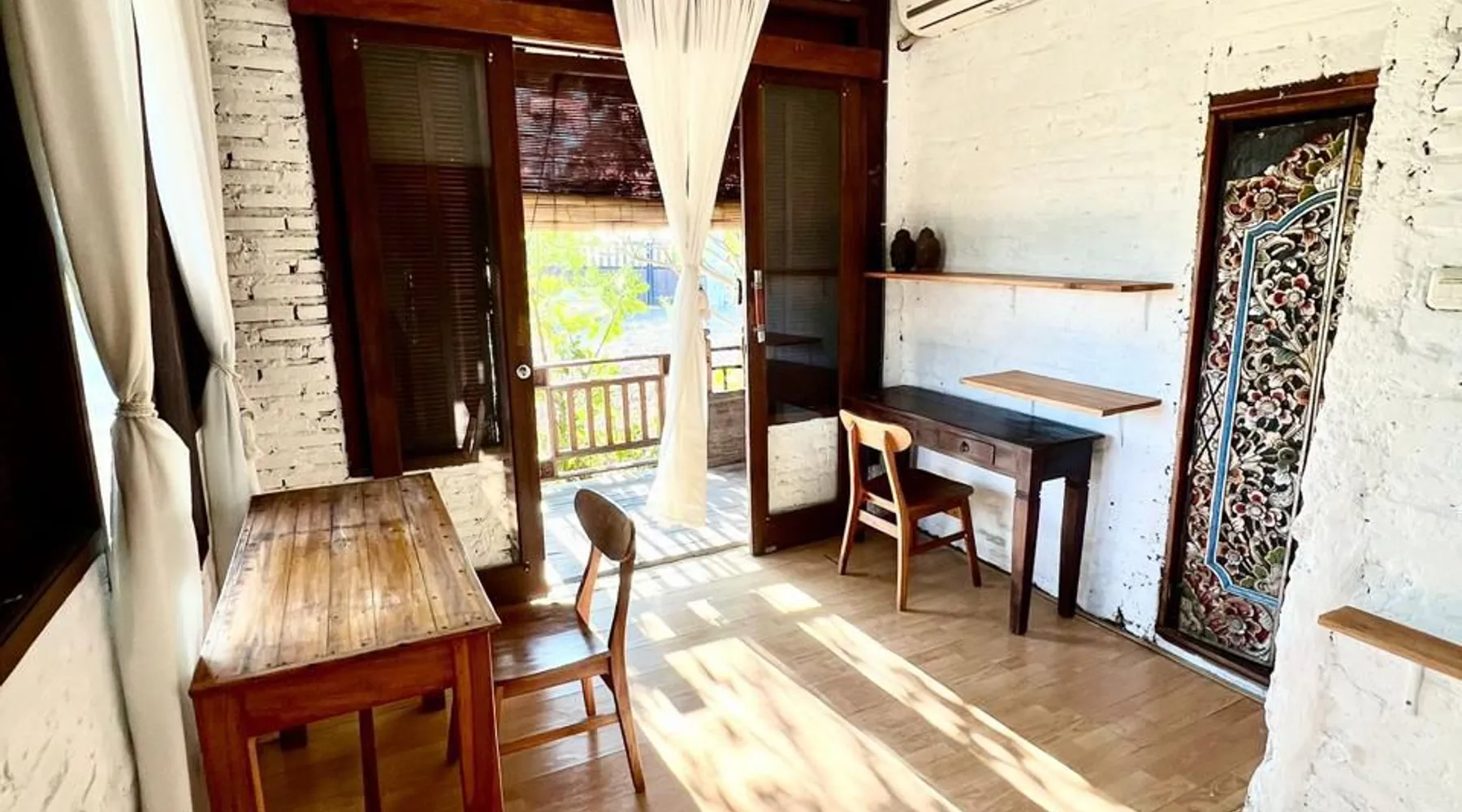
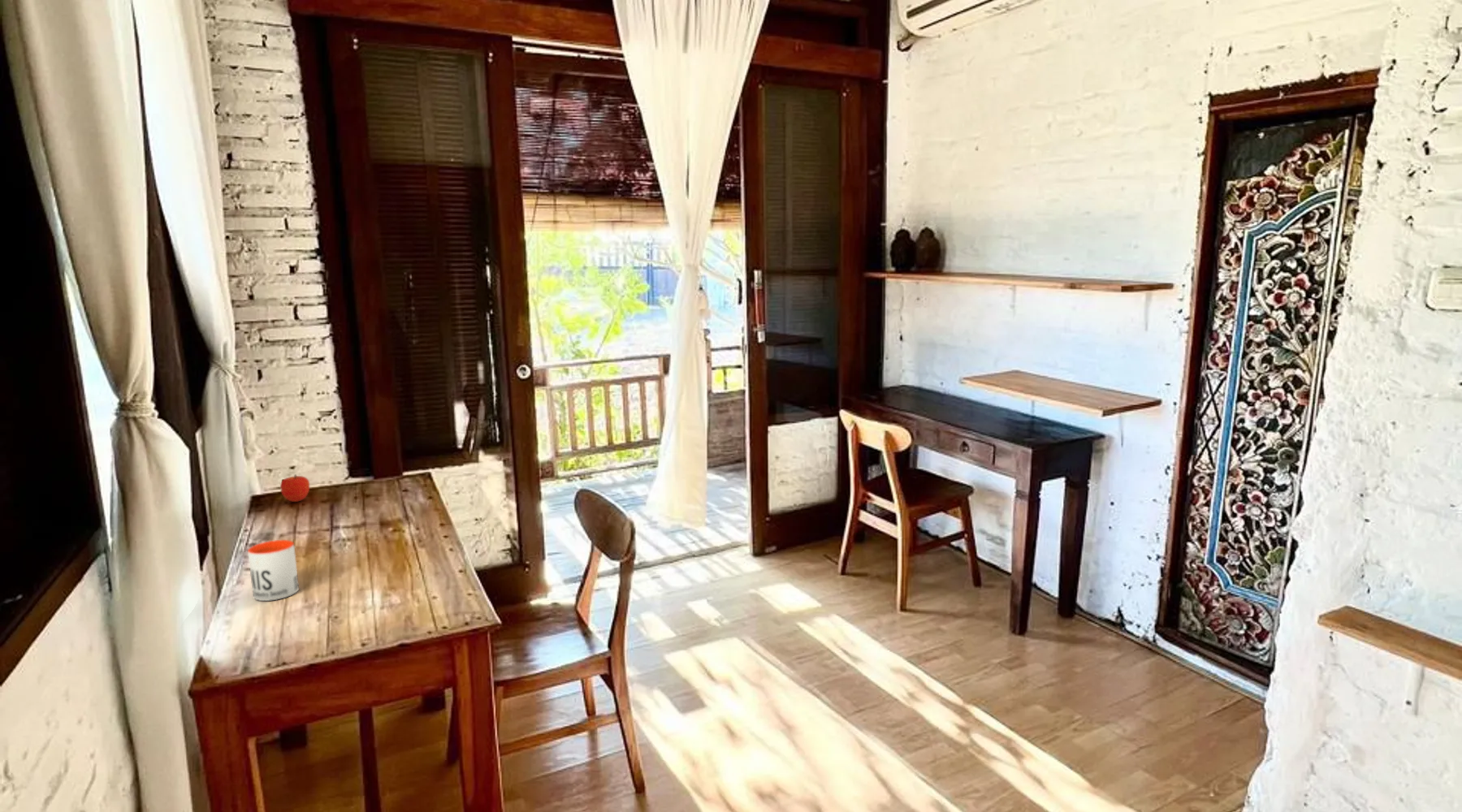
+ fruit (295, 487)
+ mug (275, 566)
